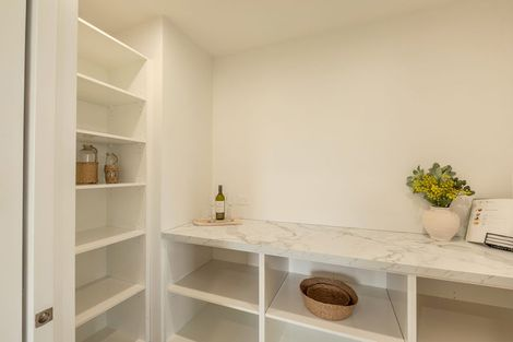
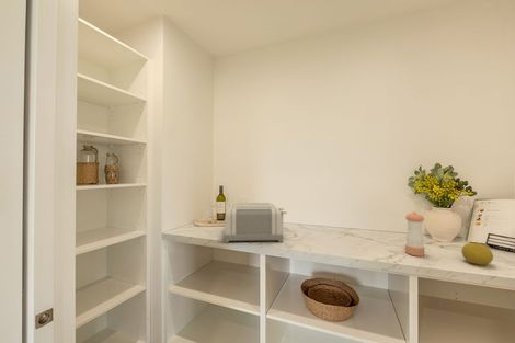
+ toaster (255, 219)
+ pepper shaker (414, 232)
+ lemon (477, 253)
